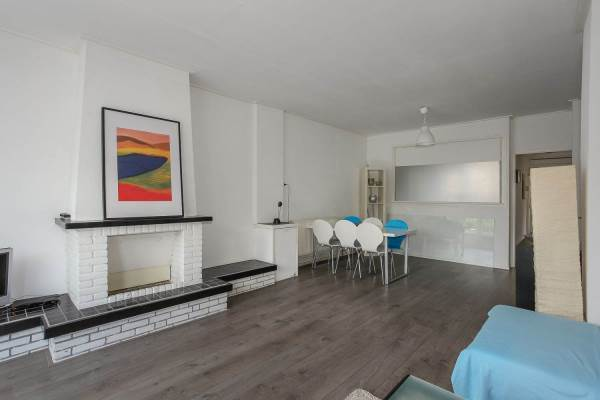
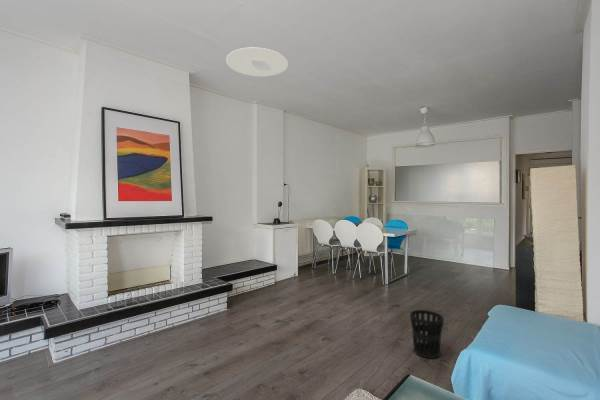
+ ceiling light (257, 60)
+ wastebasket (425, 333)
